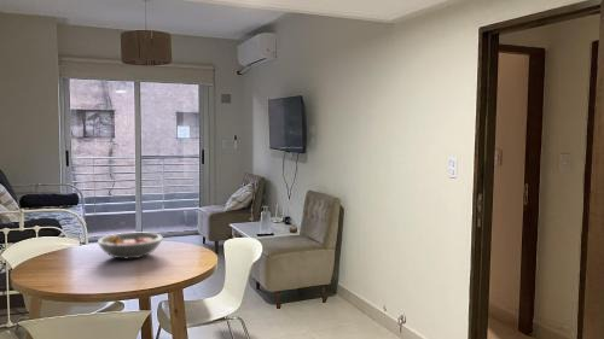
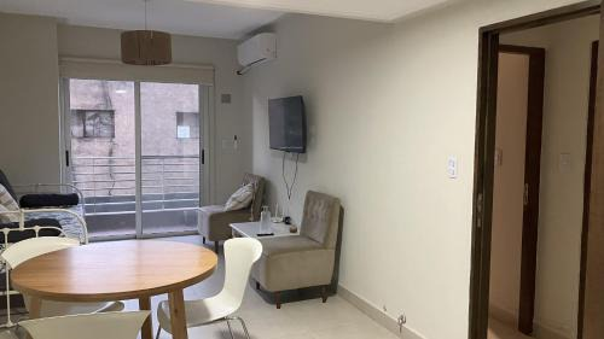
- fruit bowl (130, 244)
